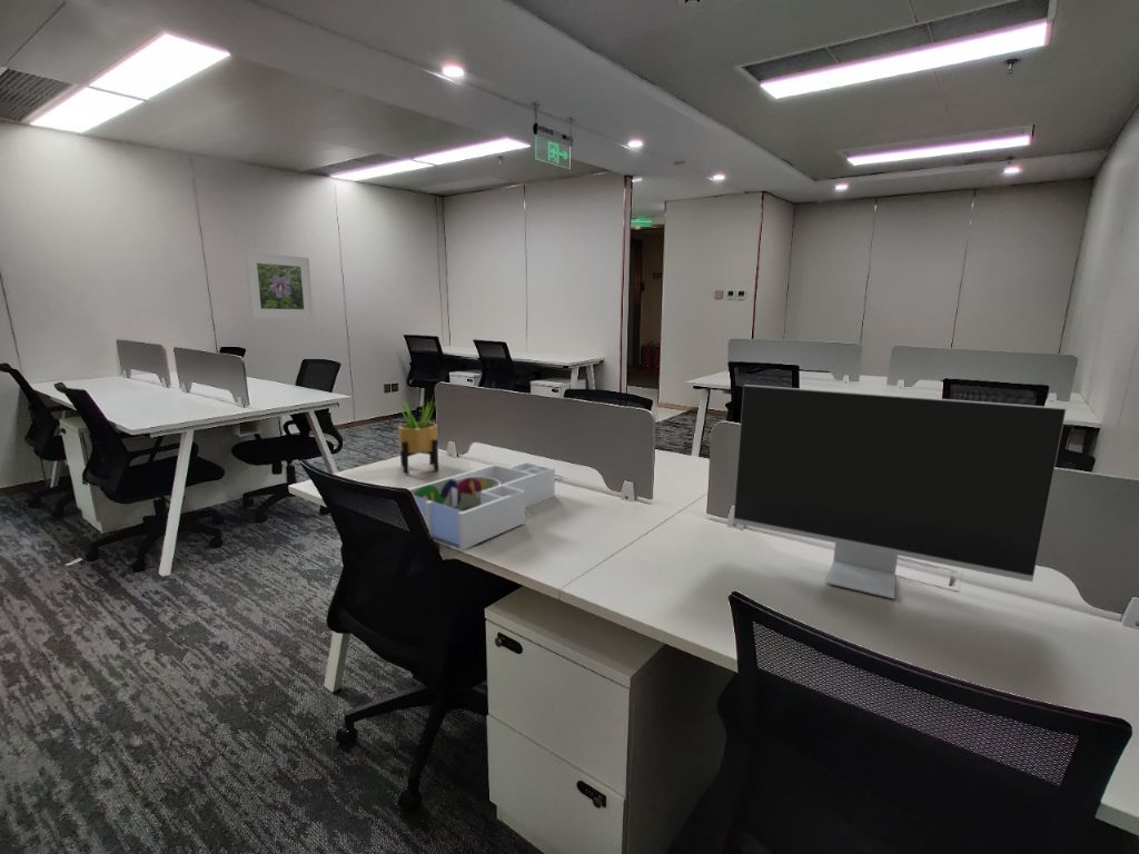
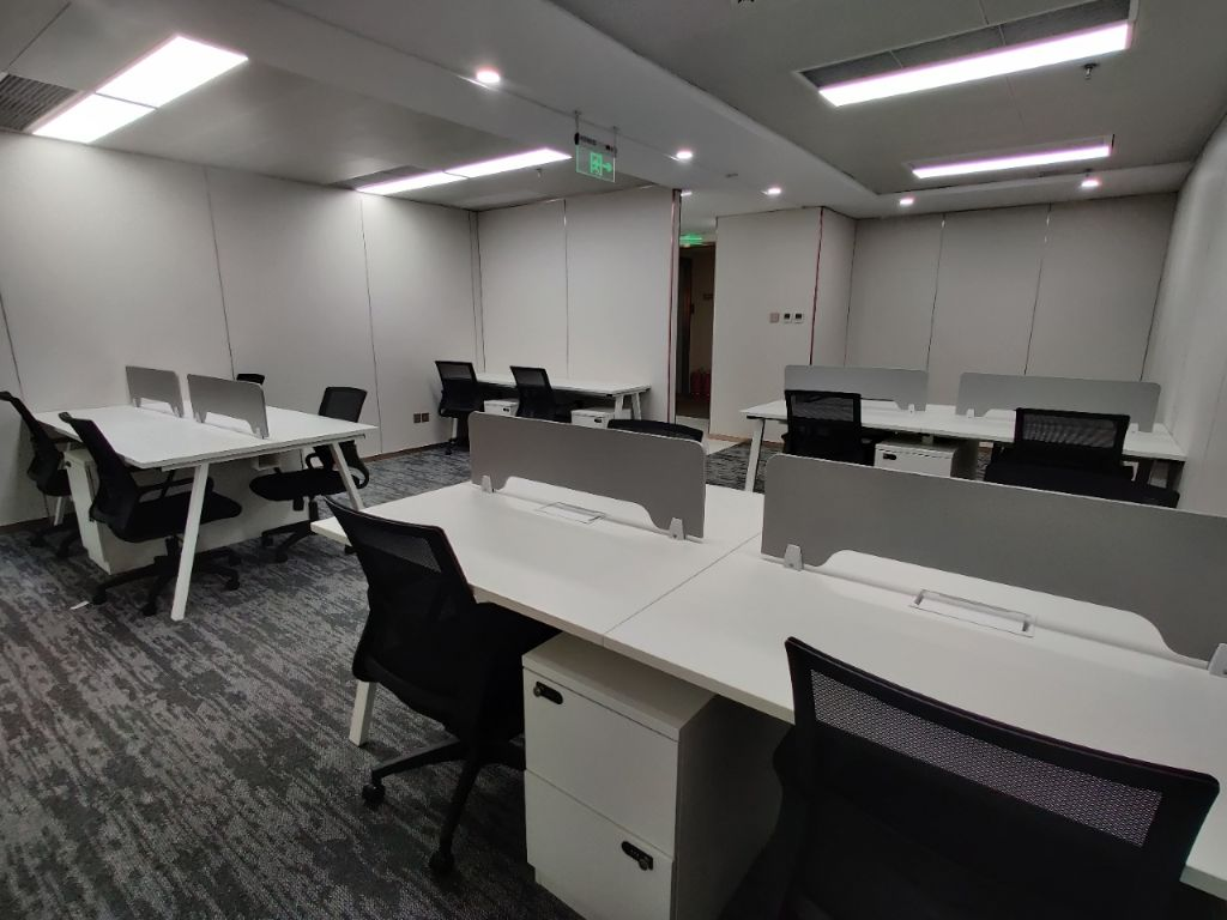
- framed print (280, 287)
- monitor (872, 489)
- desk organizer (492, 497)
- potted plant (418, 431)
